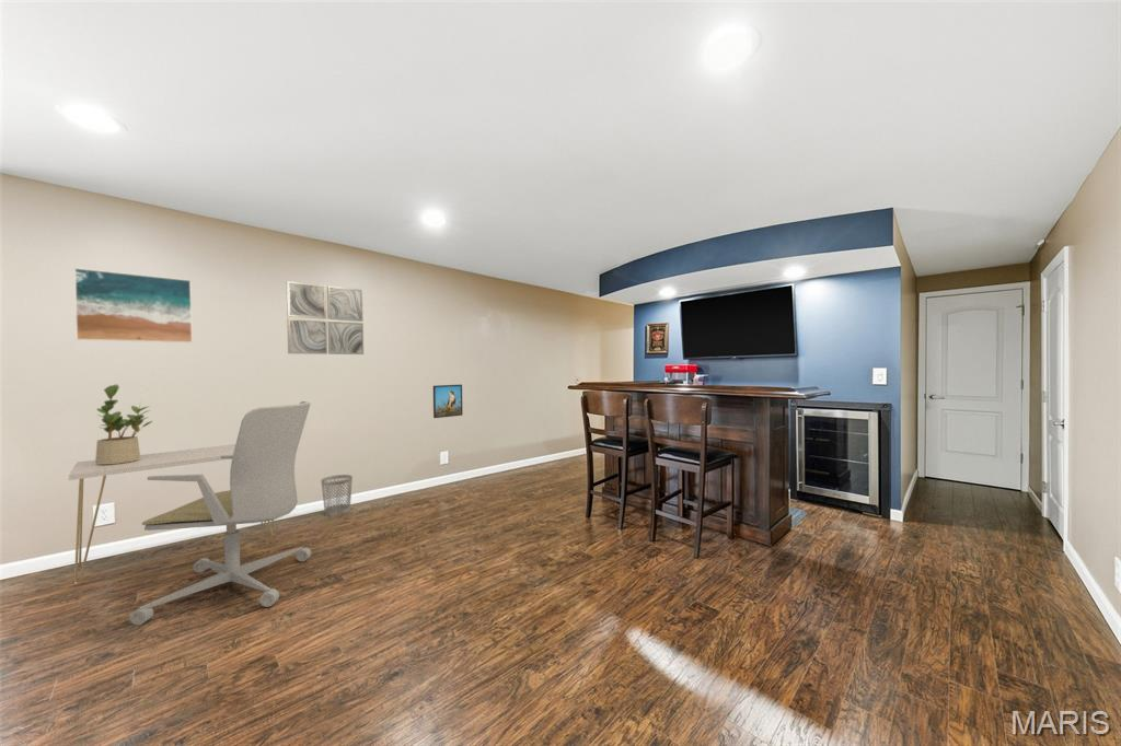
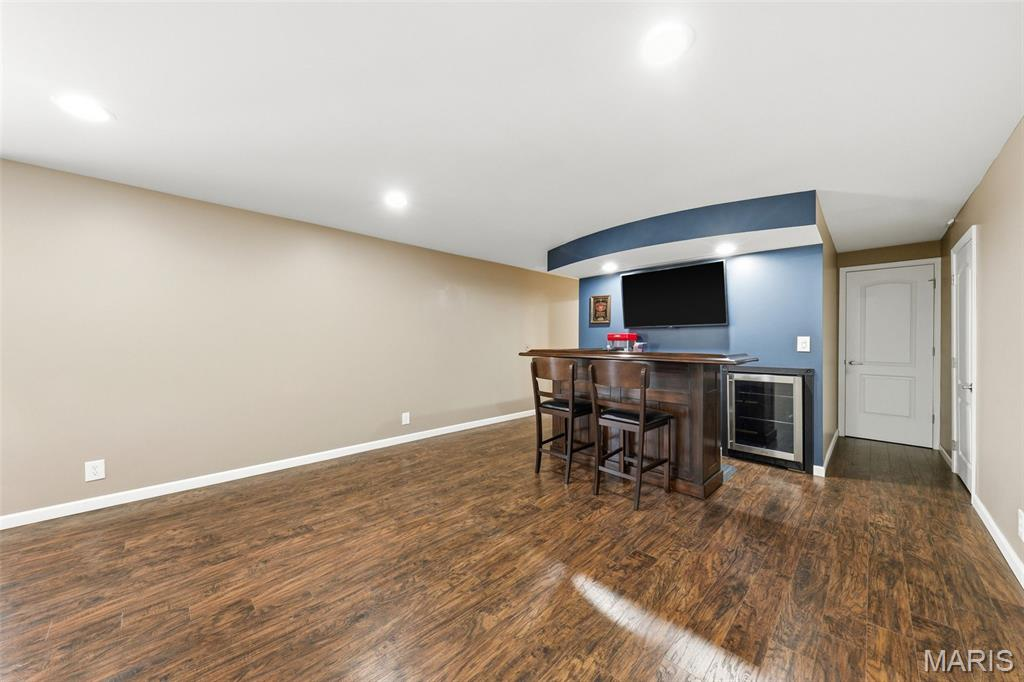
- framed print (137, 307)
- office chair (231, 496)
- console table (180, 465)
- potted plant (125, 422)
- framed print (448, 400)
- wastebasket (337, 494)
- wall art (327, 318)
